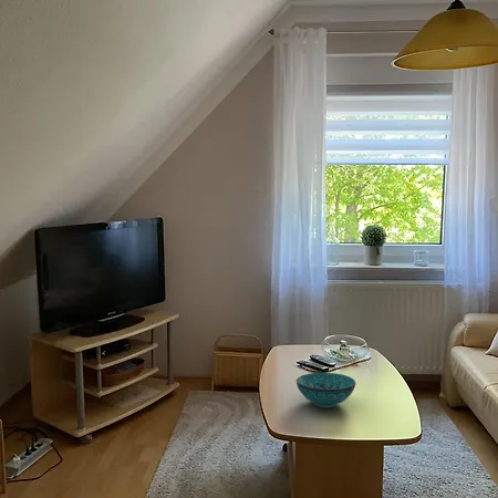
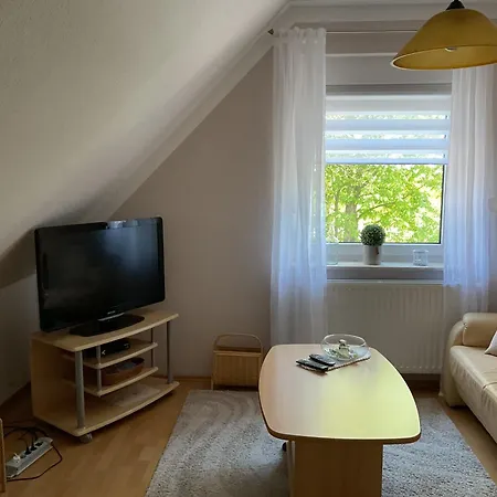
- bowl (325, 392)
